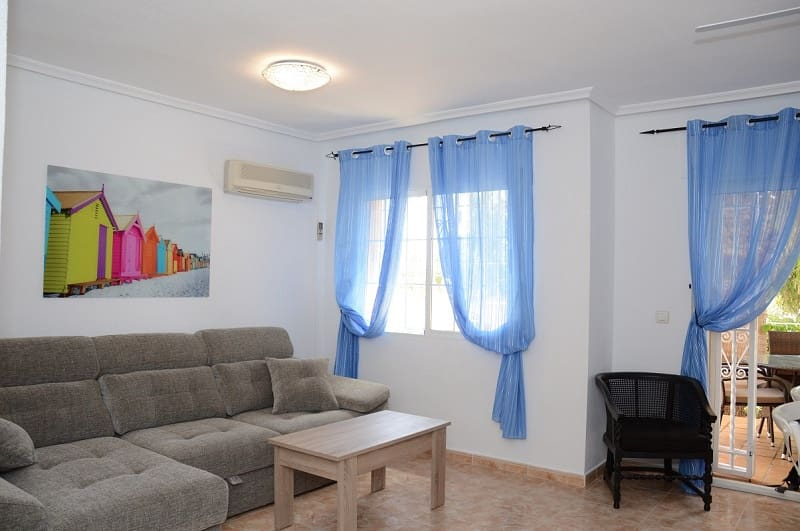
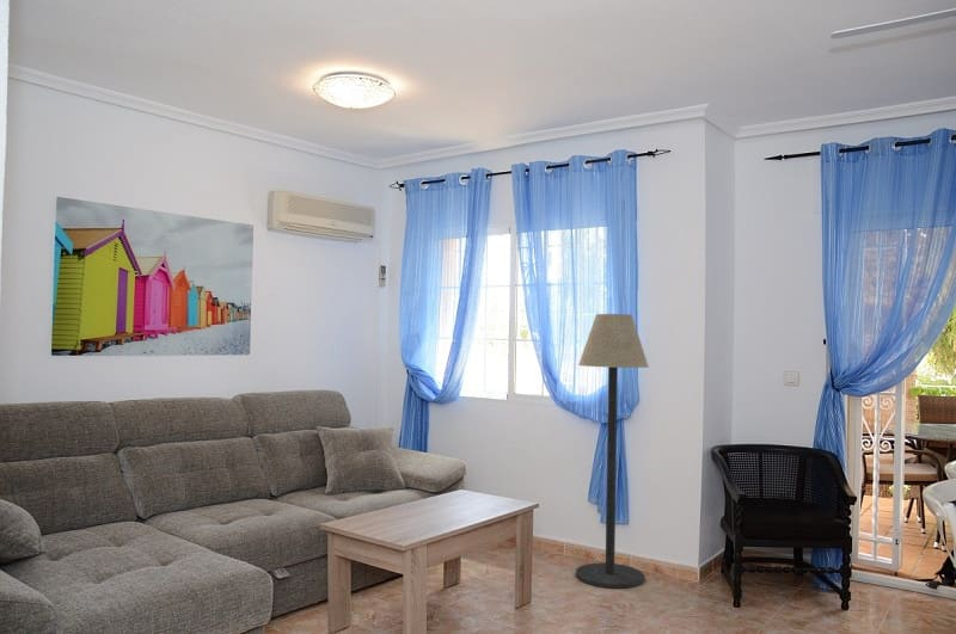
+ floor lamp (612, 444)
